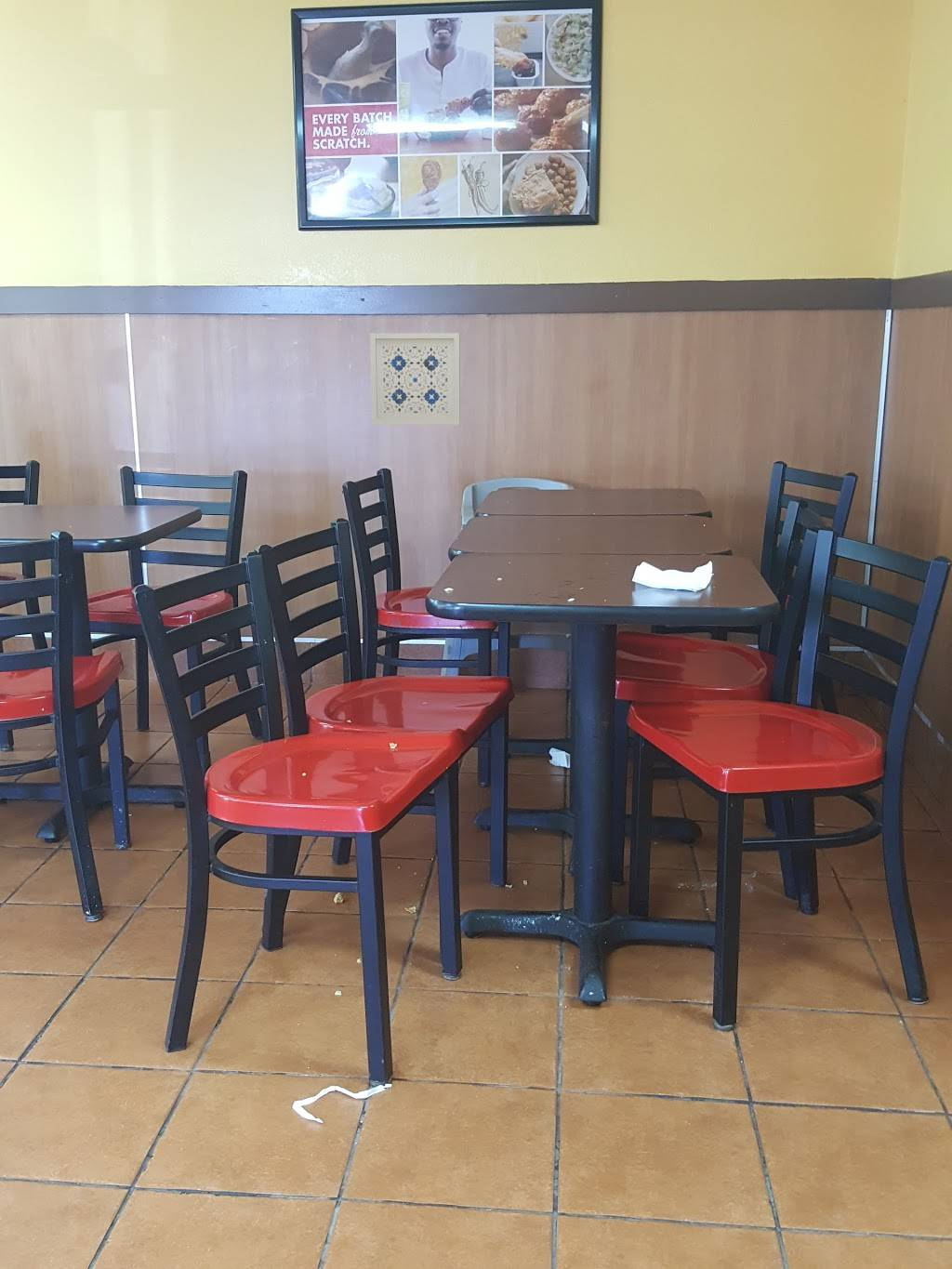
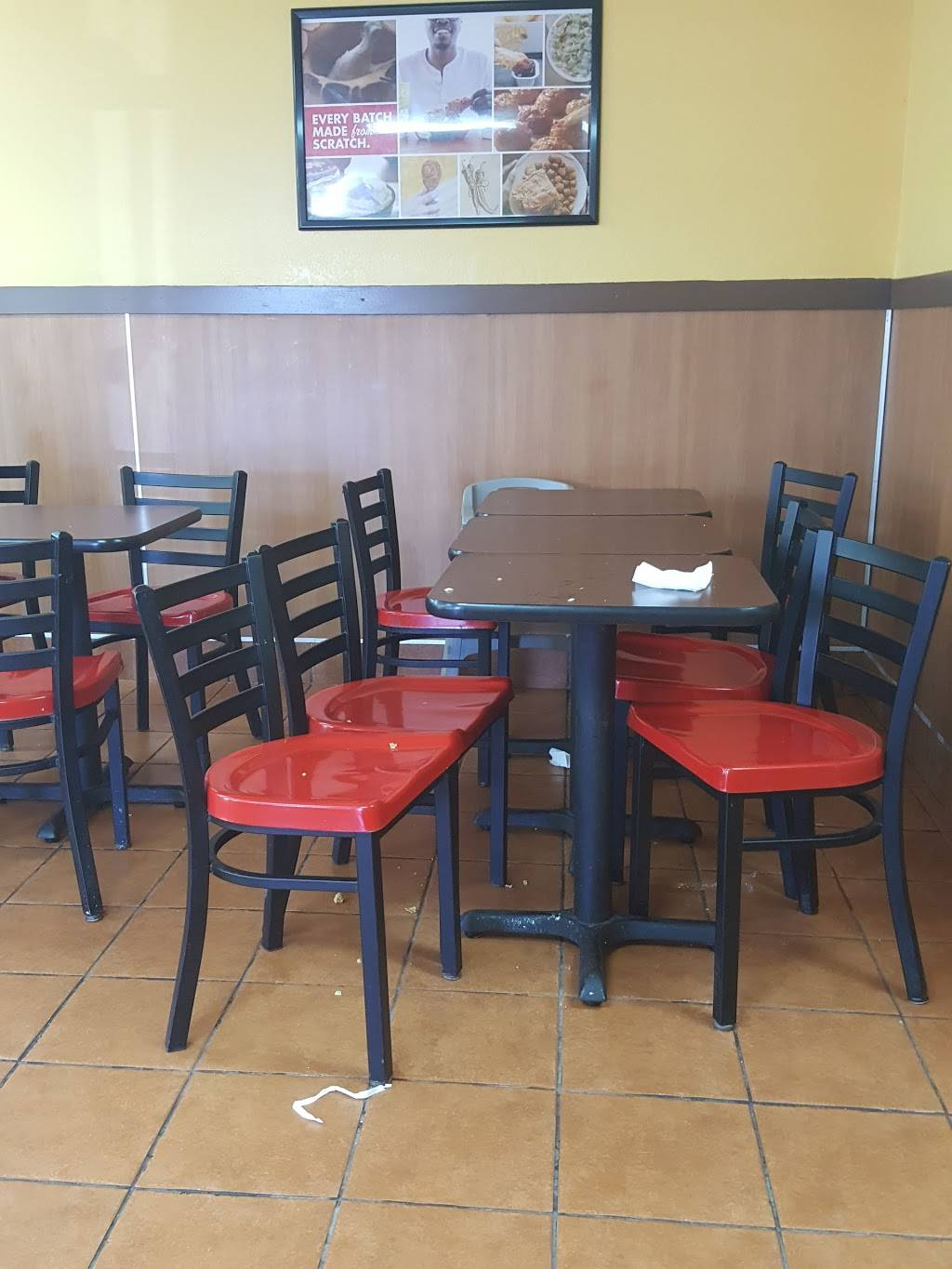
- wall art (415, 378)
